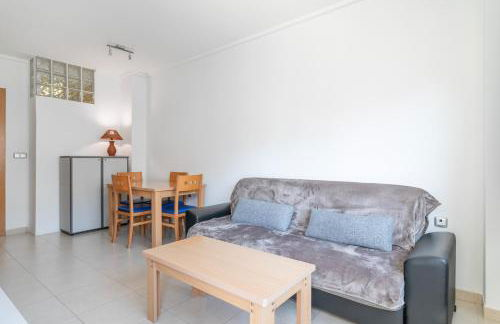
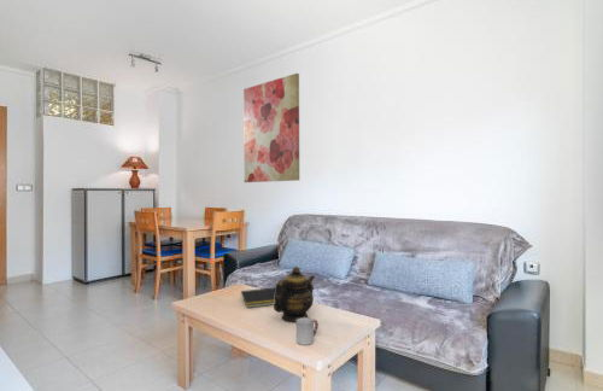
+ teapot (294, 292)
+ notepad (264, 296)
+ cup (308, 329)
+ wall art (269, 132)
